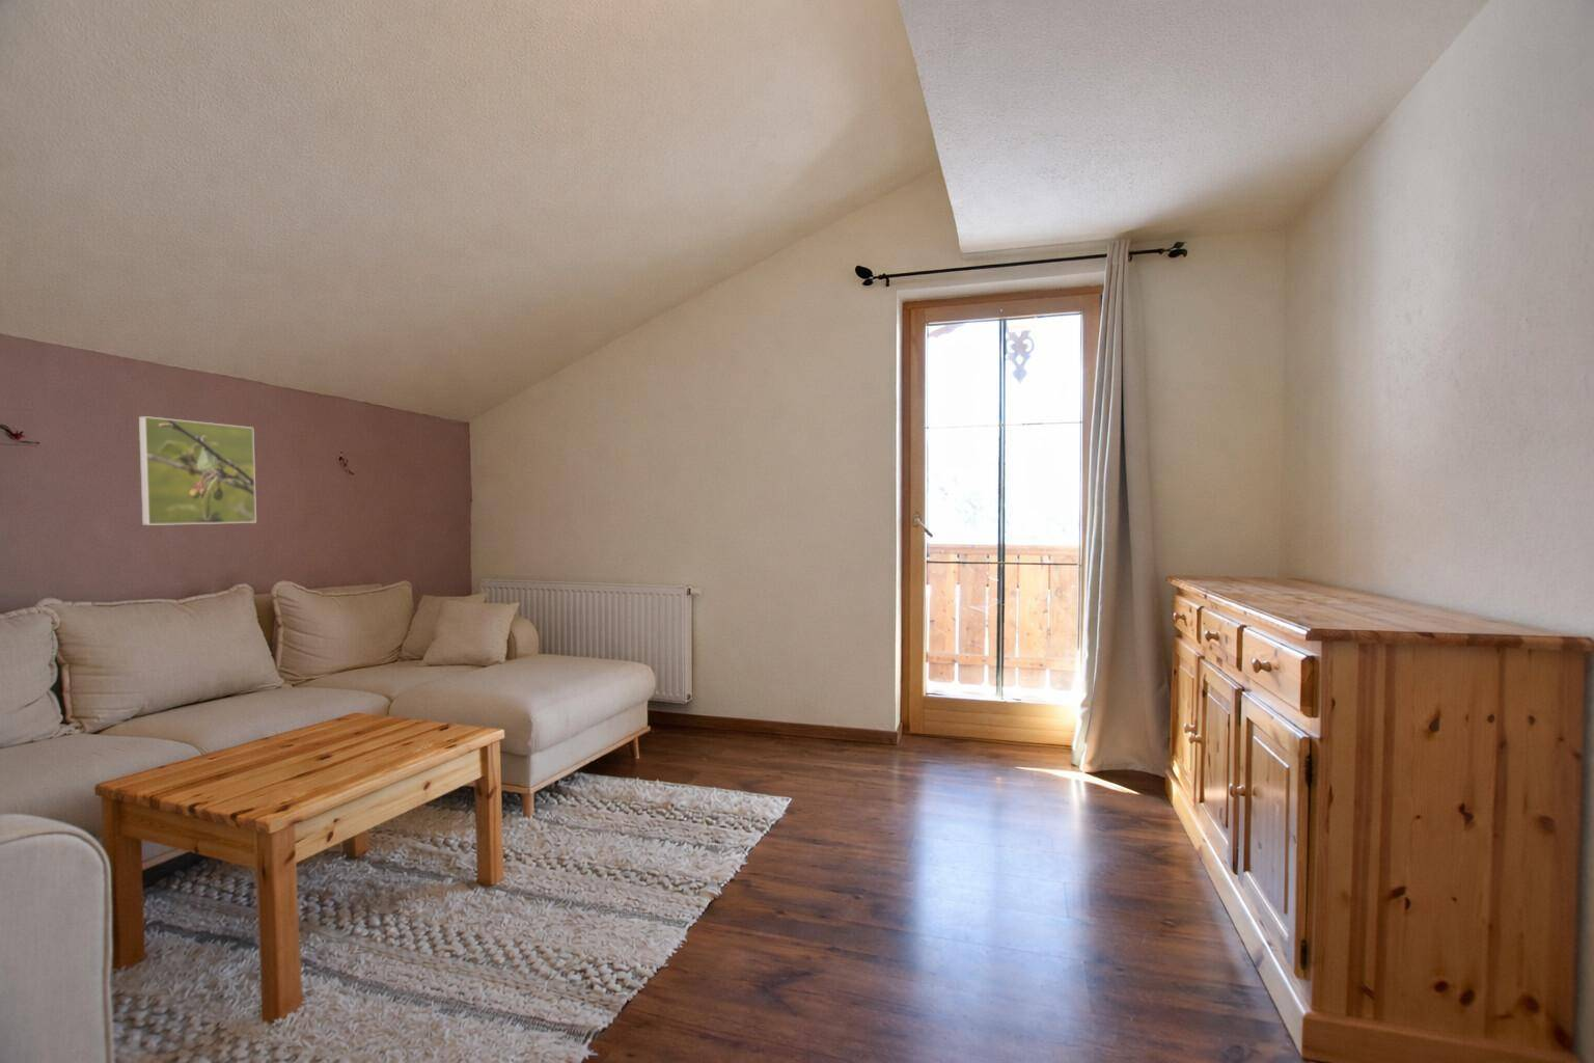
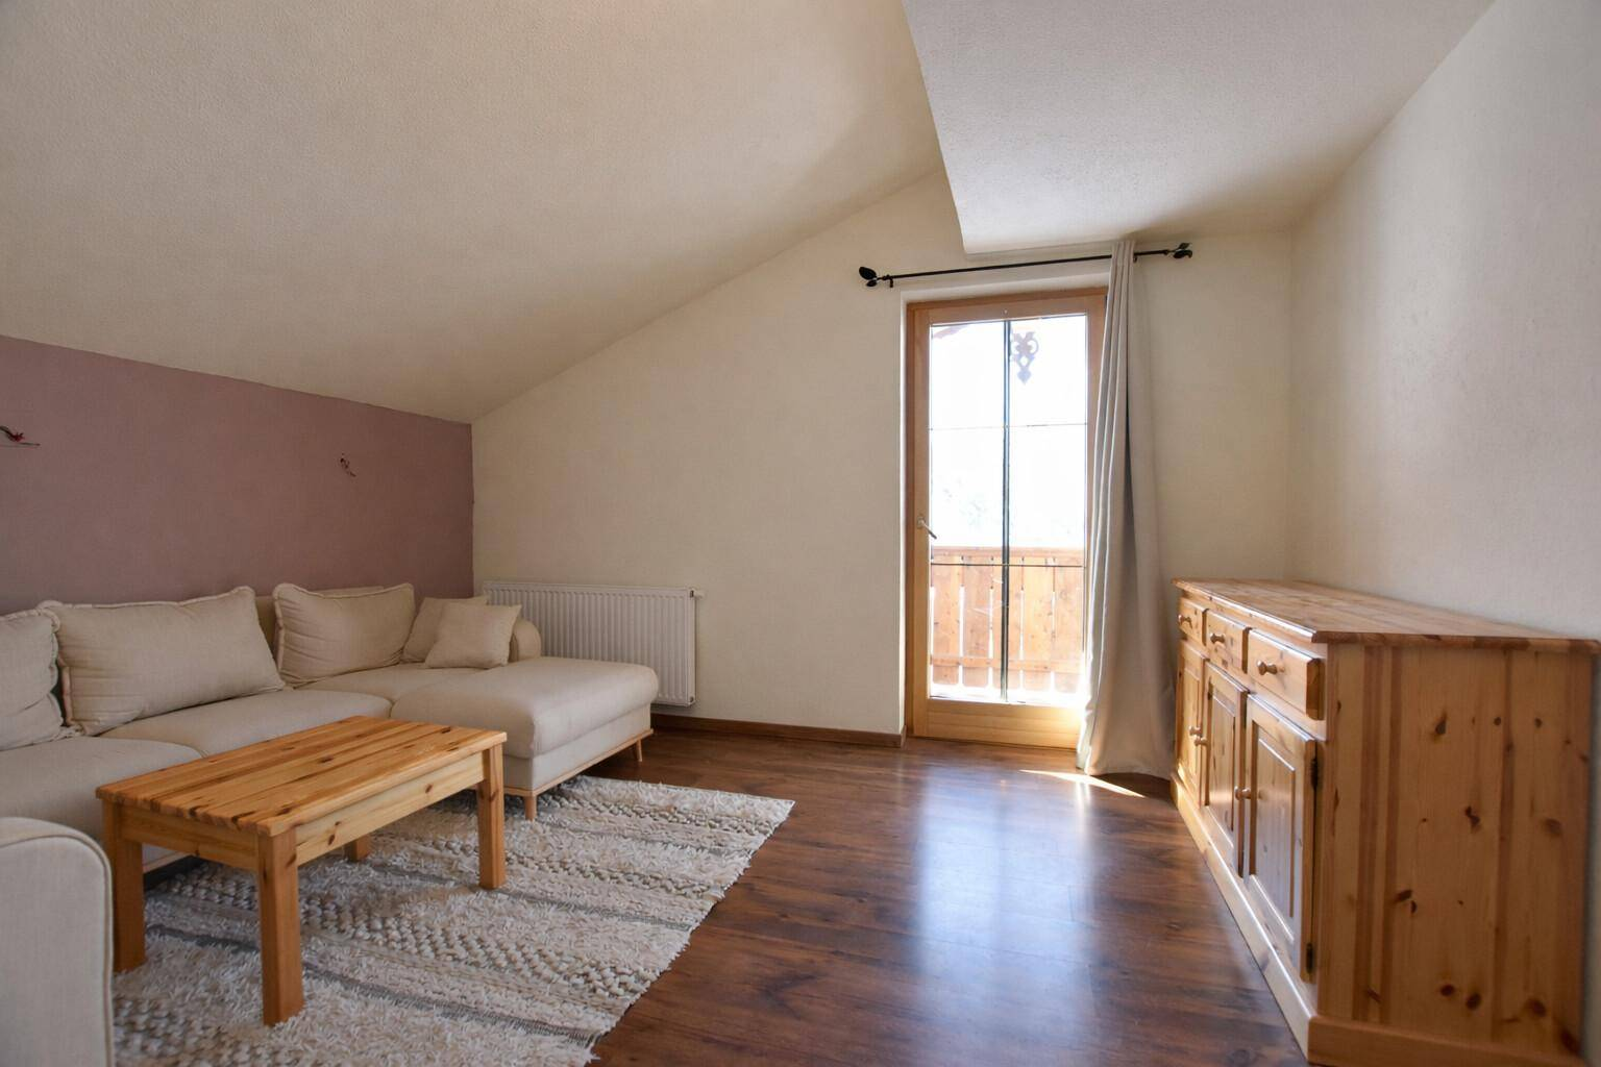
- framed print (202, 472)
